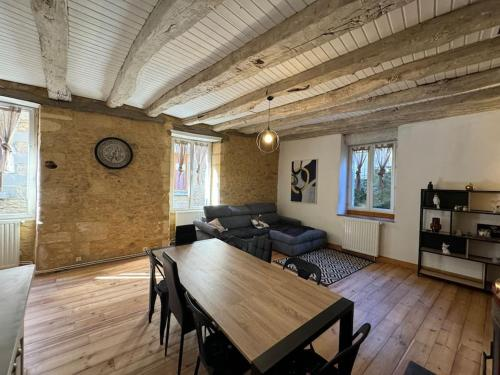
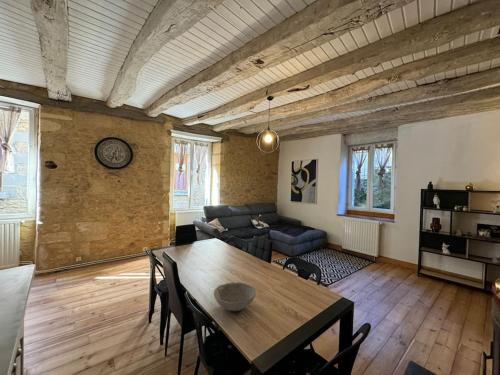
+ bowl (234, 299)
